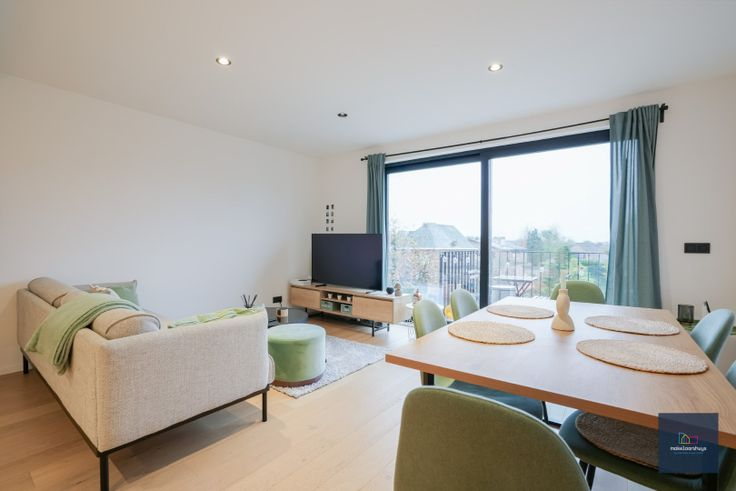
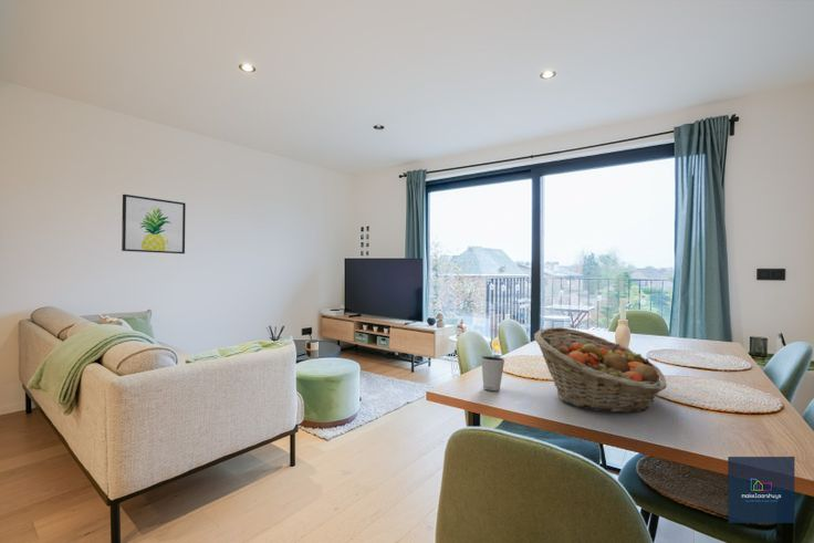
+ dixie cup (492, 373)
+ fruit basket (596, 364)
+ wall art (155, 226)
